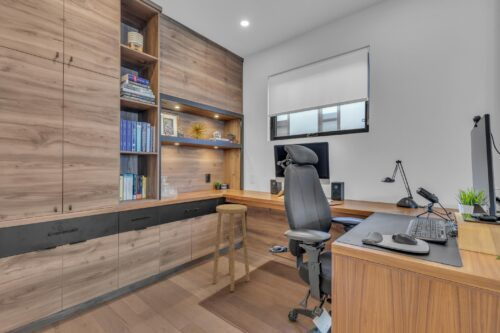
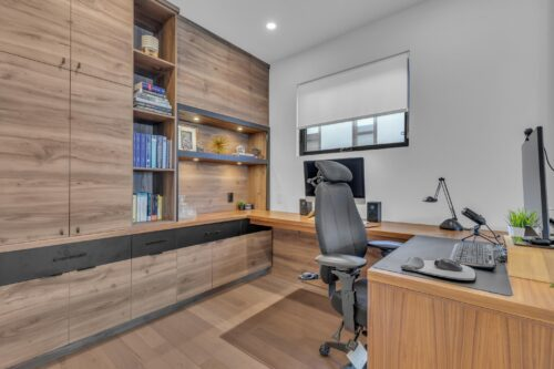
- stool (231, 244)
